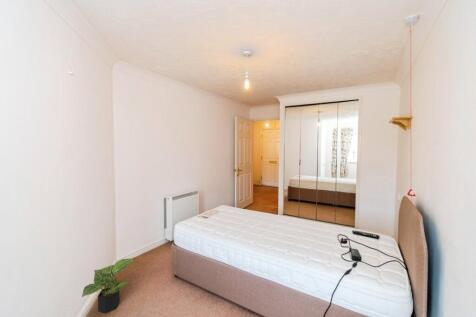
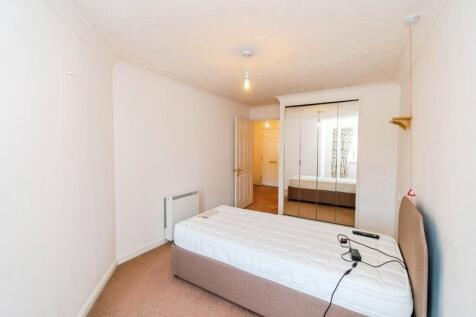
- potted plant (111, 286)
